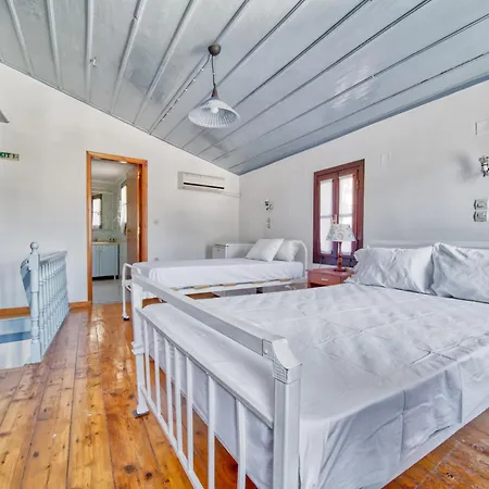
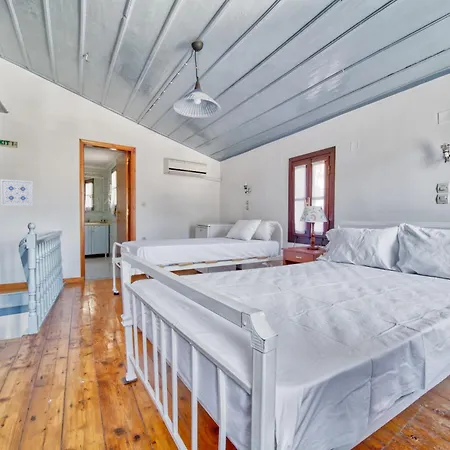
+ wall art (17, 193)
